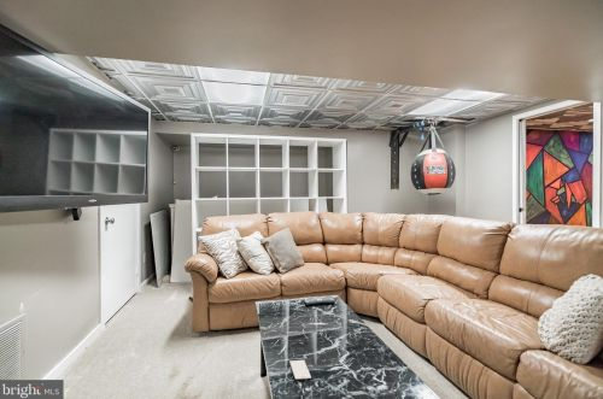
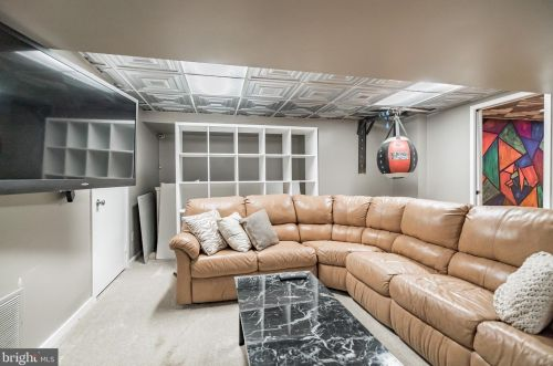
- smartphone (299, 369)
